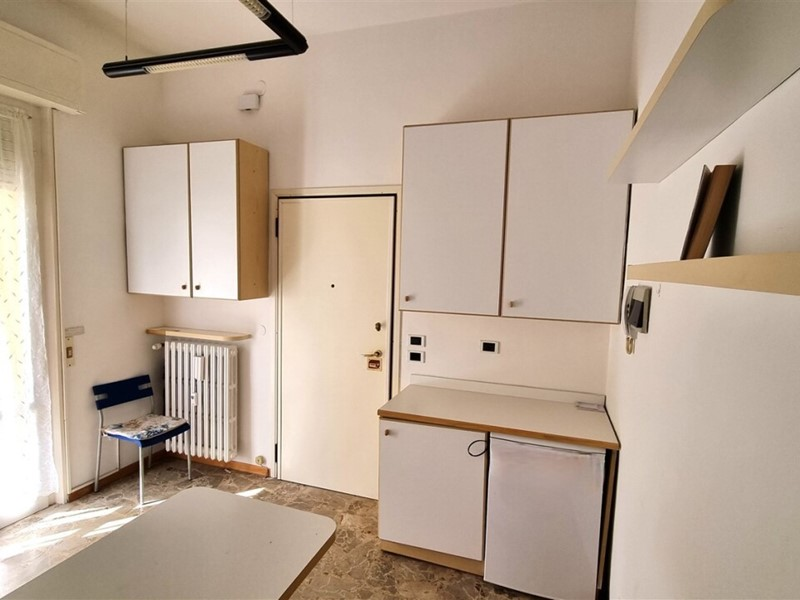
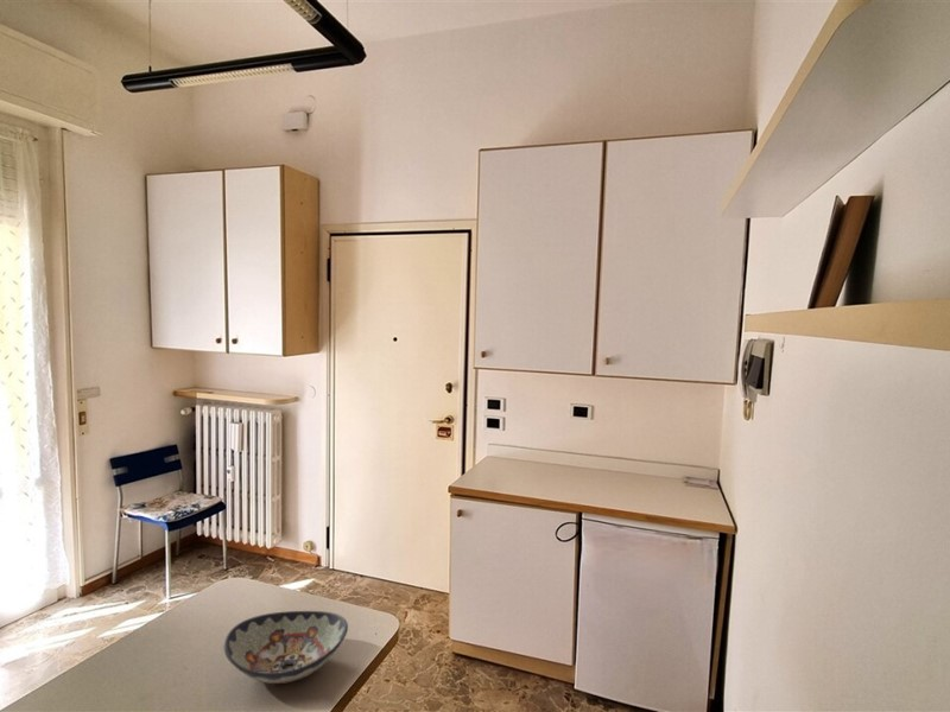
+ decorative bowl (287, 650)
